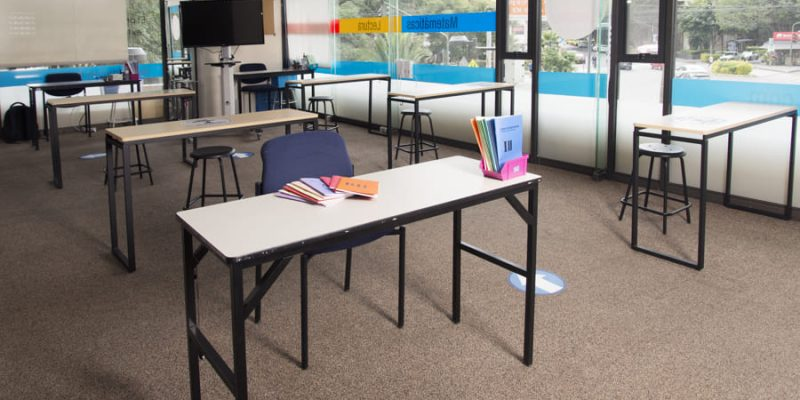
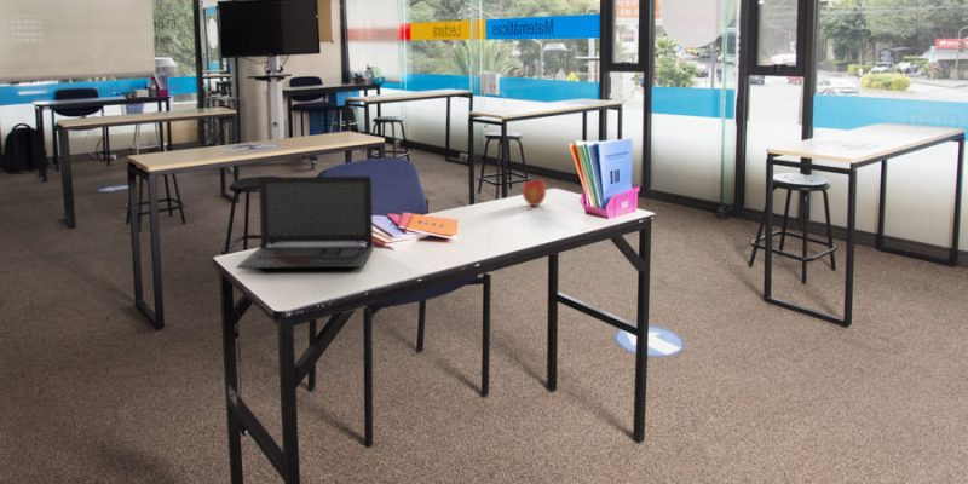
+ apple (534, 192)
+ laptop (306, 220)
